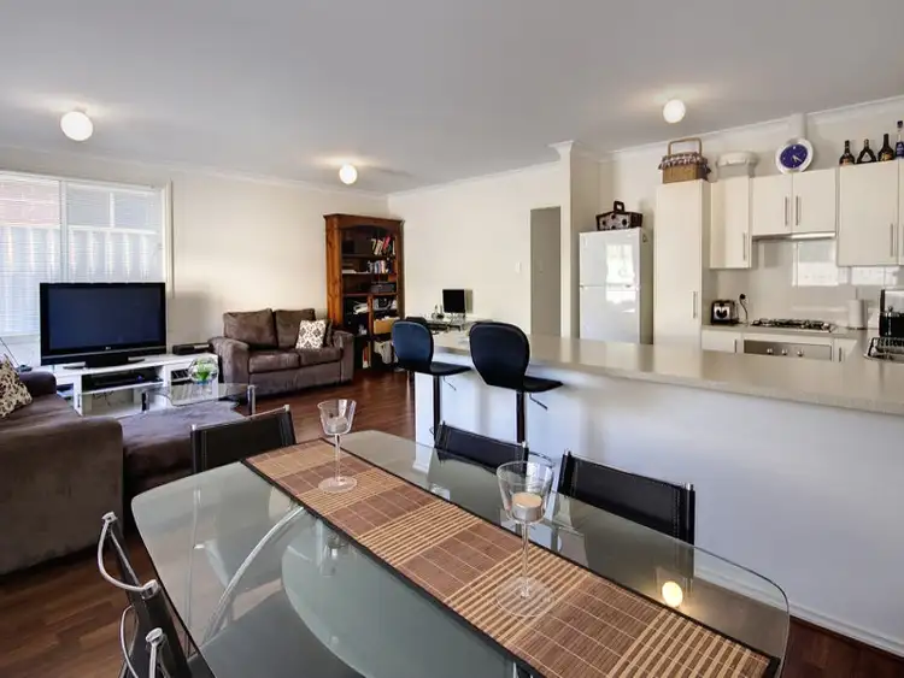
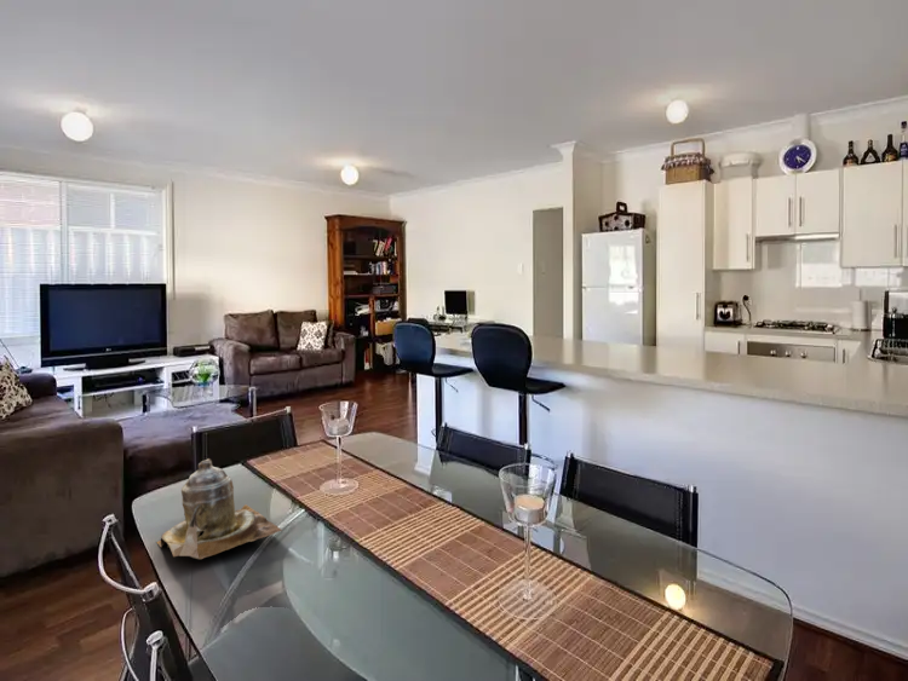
+ teapot (215, 497)
